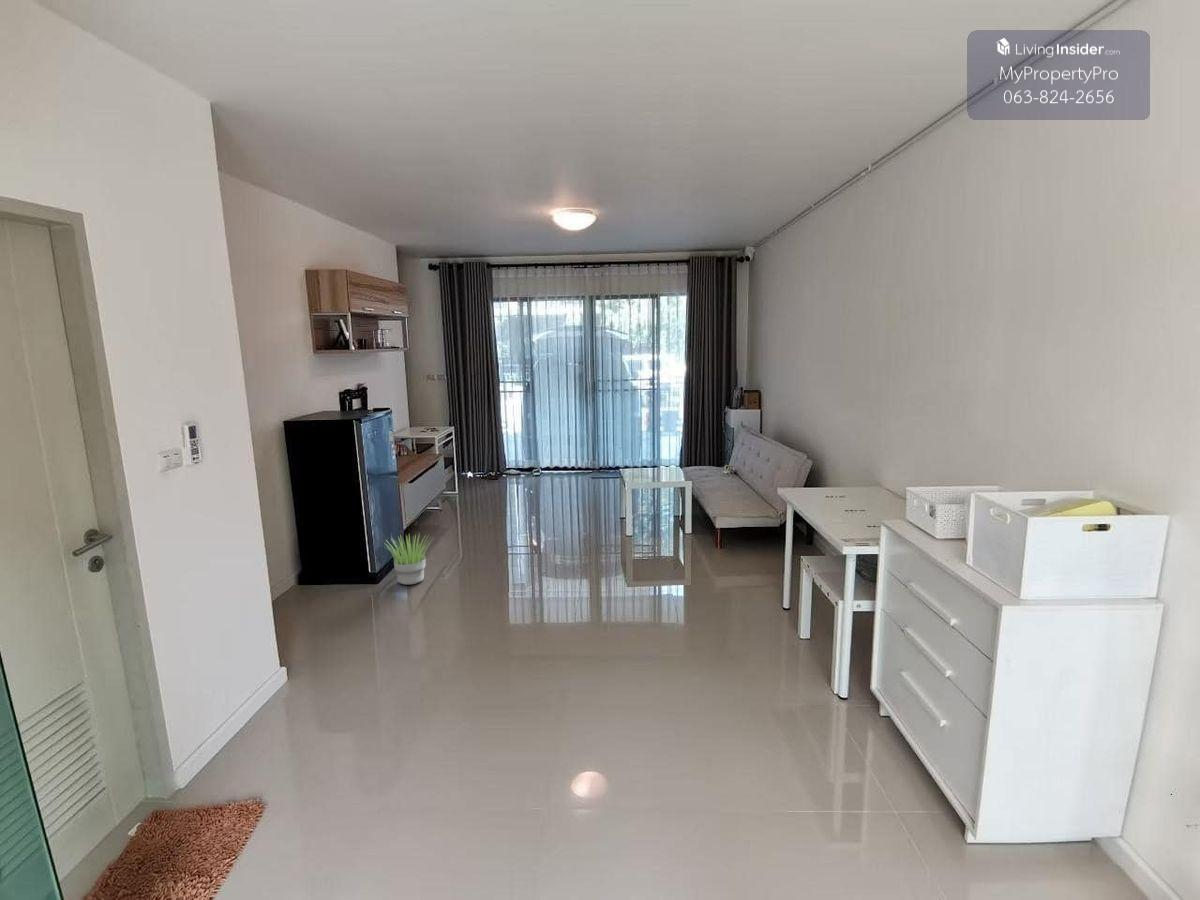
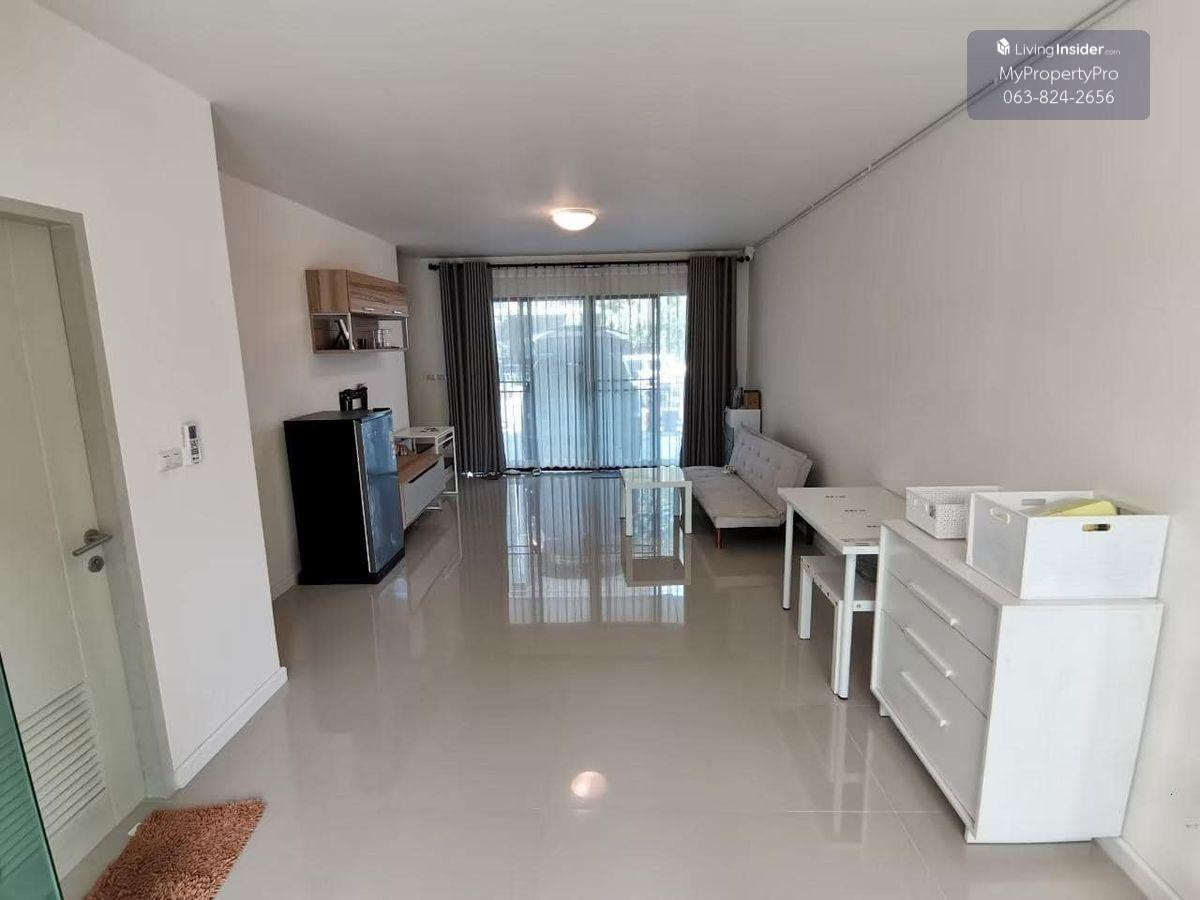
- potted plant (410, 560)
